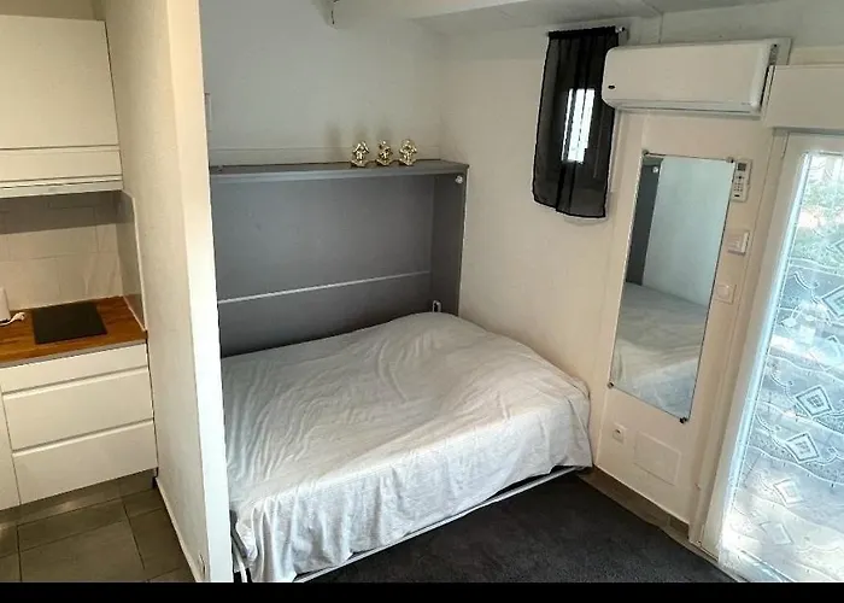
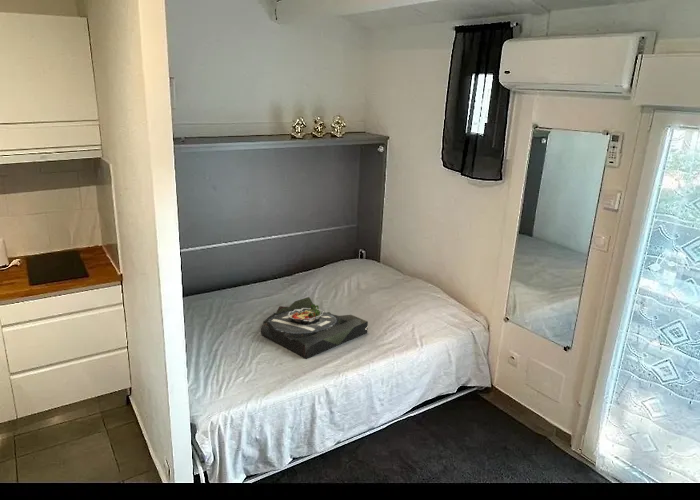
+ serving tray (307, 317)
